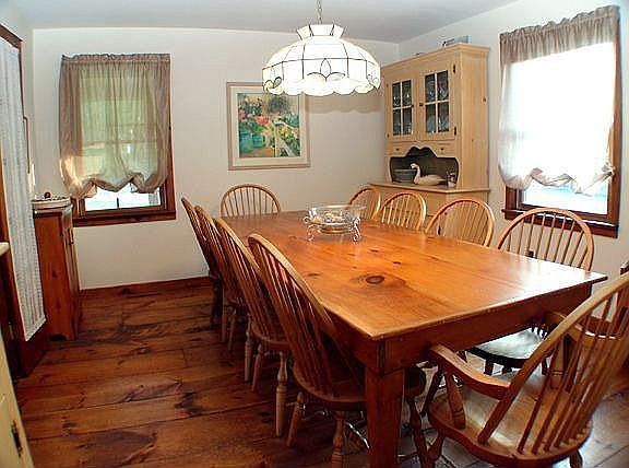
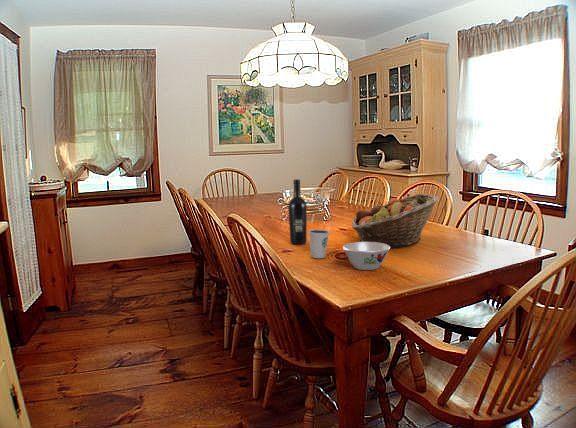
+ wine bottle (297, 211)
+ dixie cup (319, 243)
+ fruit basket (393, 218)
+ bowl (366, 256)
